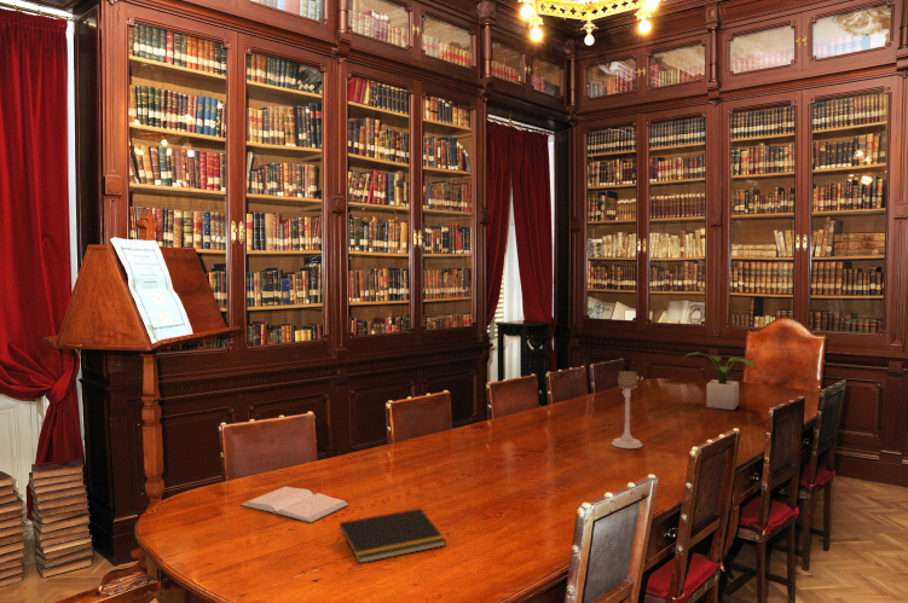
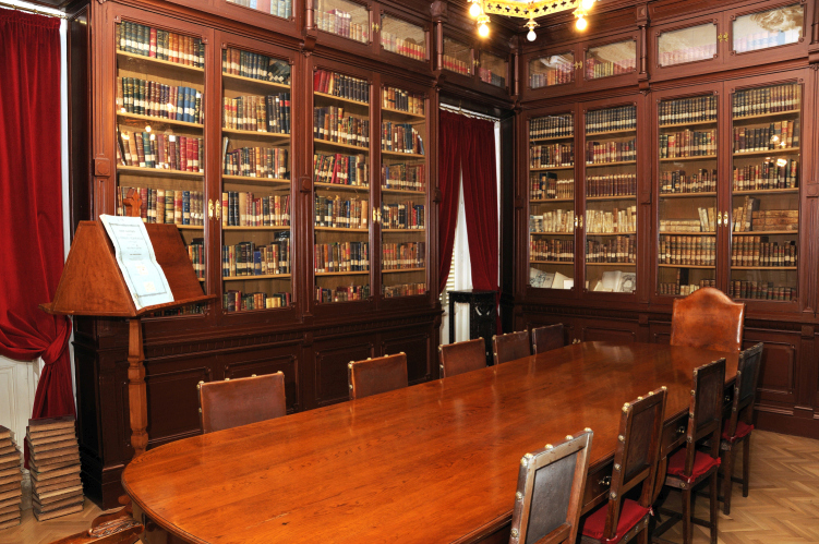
- book (294, 501)
- potted plant (718, 378)
- notepad (392, 533)
- candle holder (626, 408)
